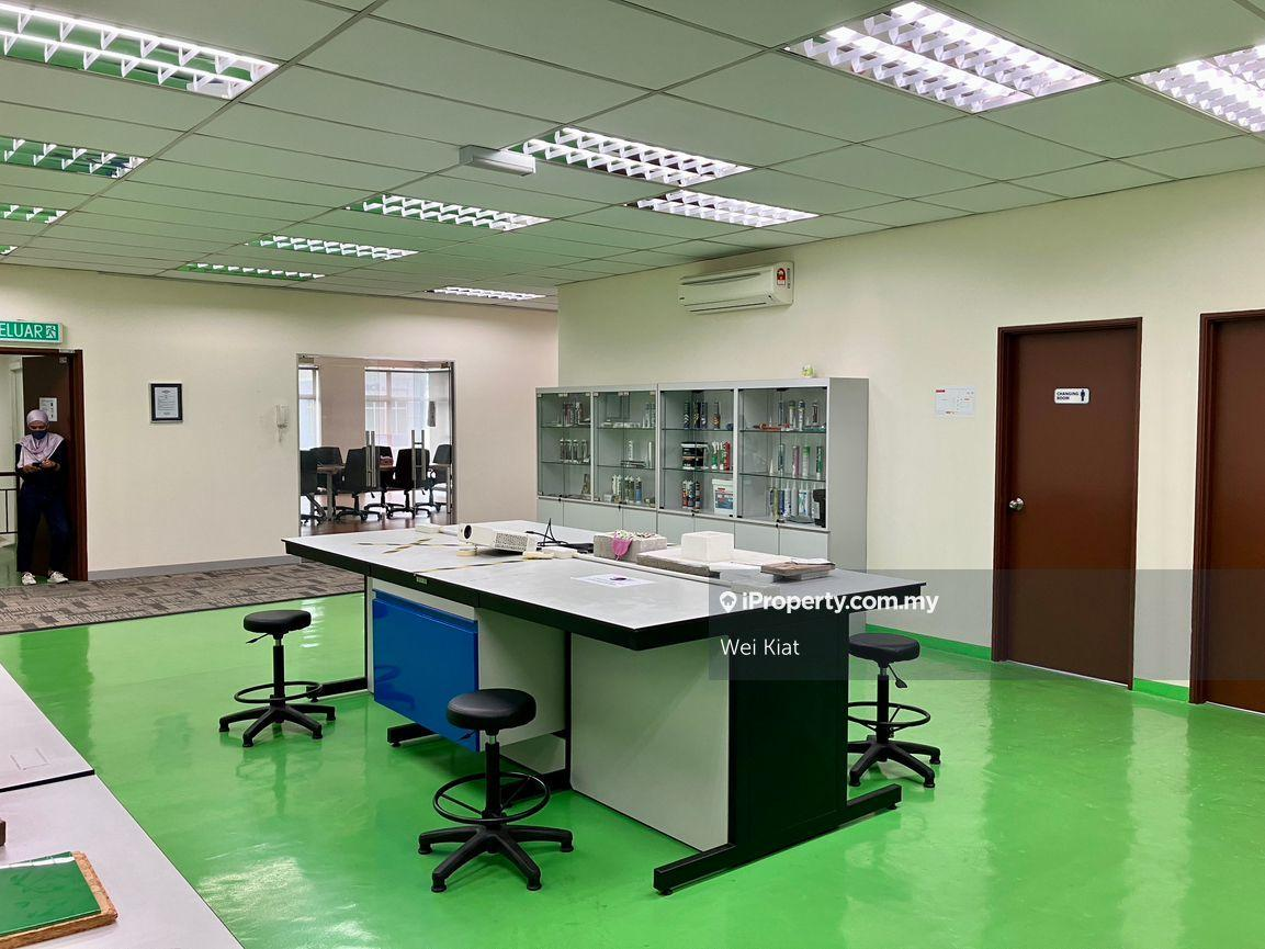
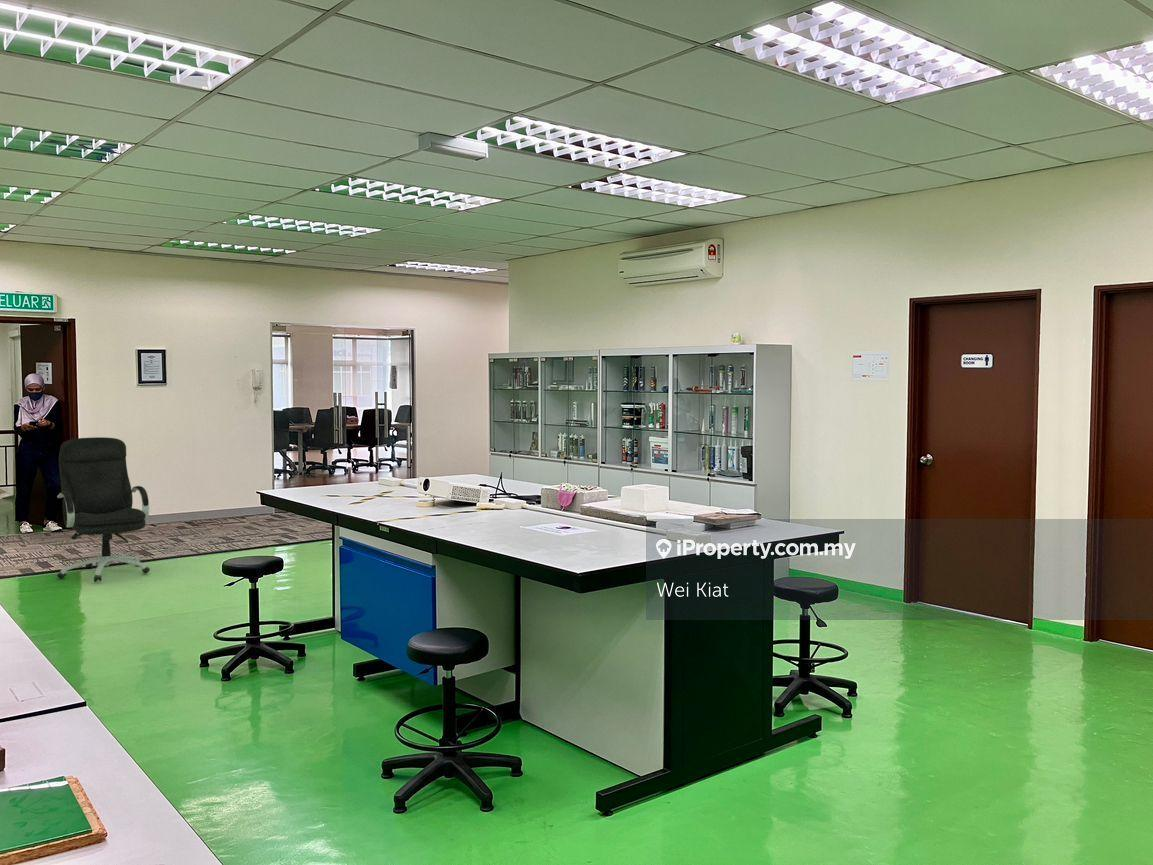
+ office chair (100, 506)
